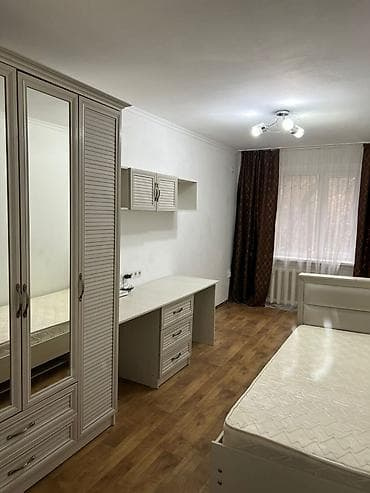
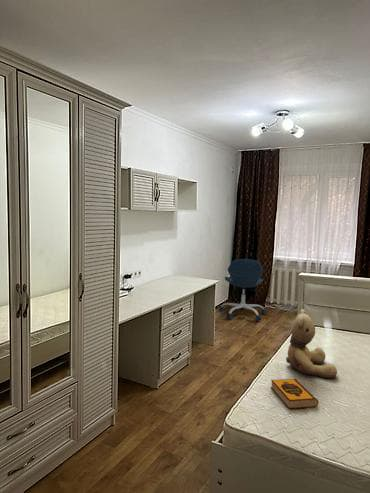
+ hardback book (293, 392)
+ teddy bear (311, 339)
+ office chair (243, 285)
